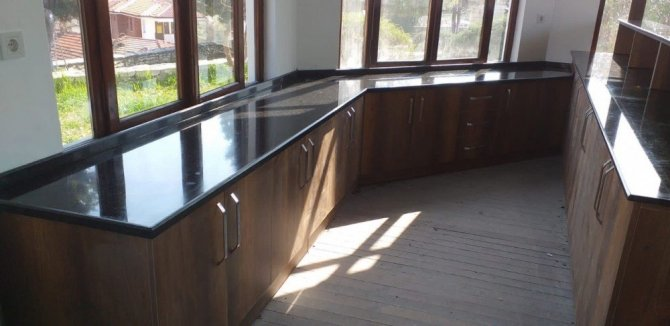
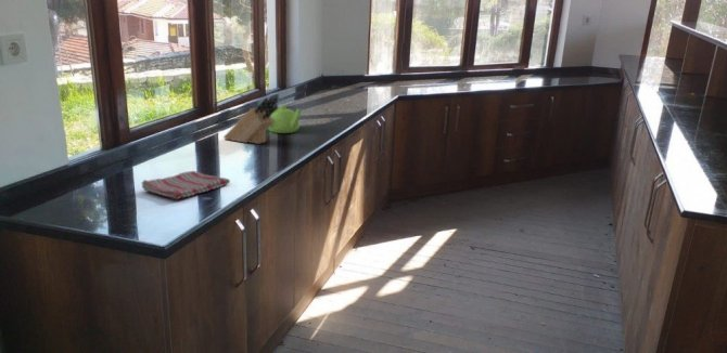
+ dish towel (187, 182)
+ teapot (282, 118)
+ knife block (252, 118)
